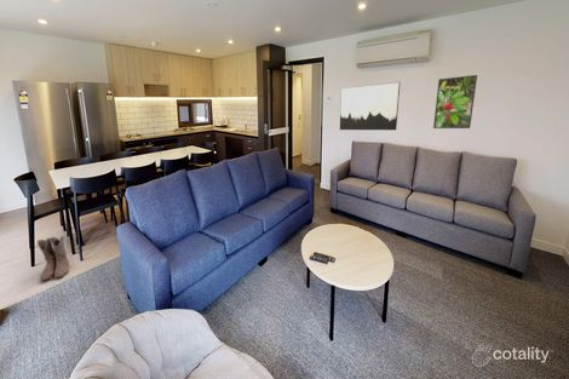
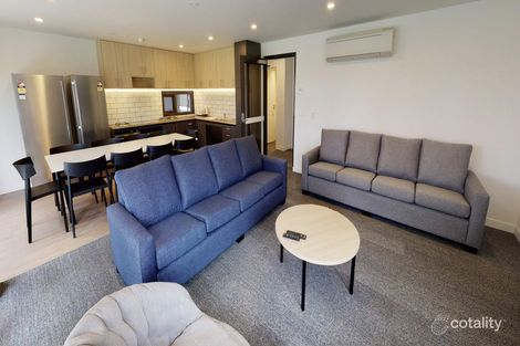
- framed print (454, 103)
- boots (52, 255)
- wall art (367, 108)
